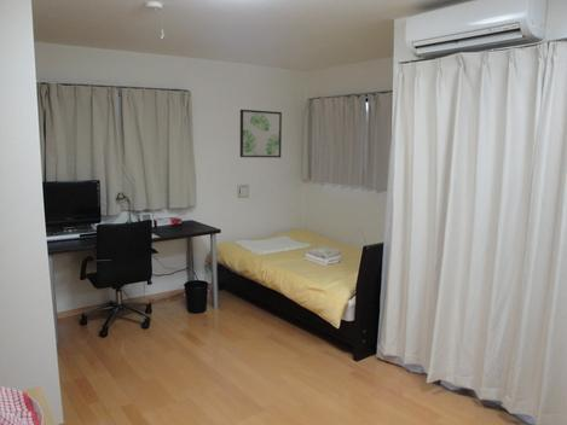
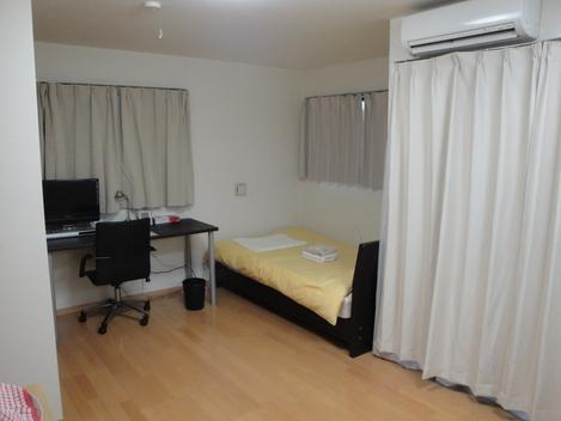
- wall art (261, 134)
